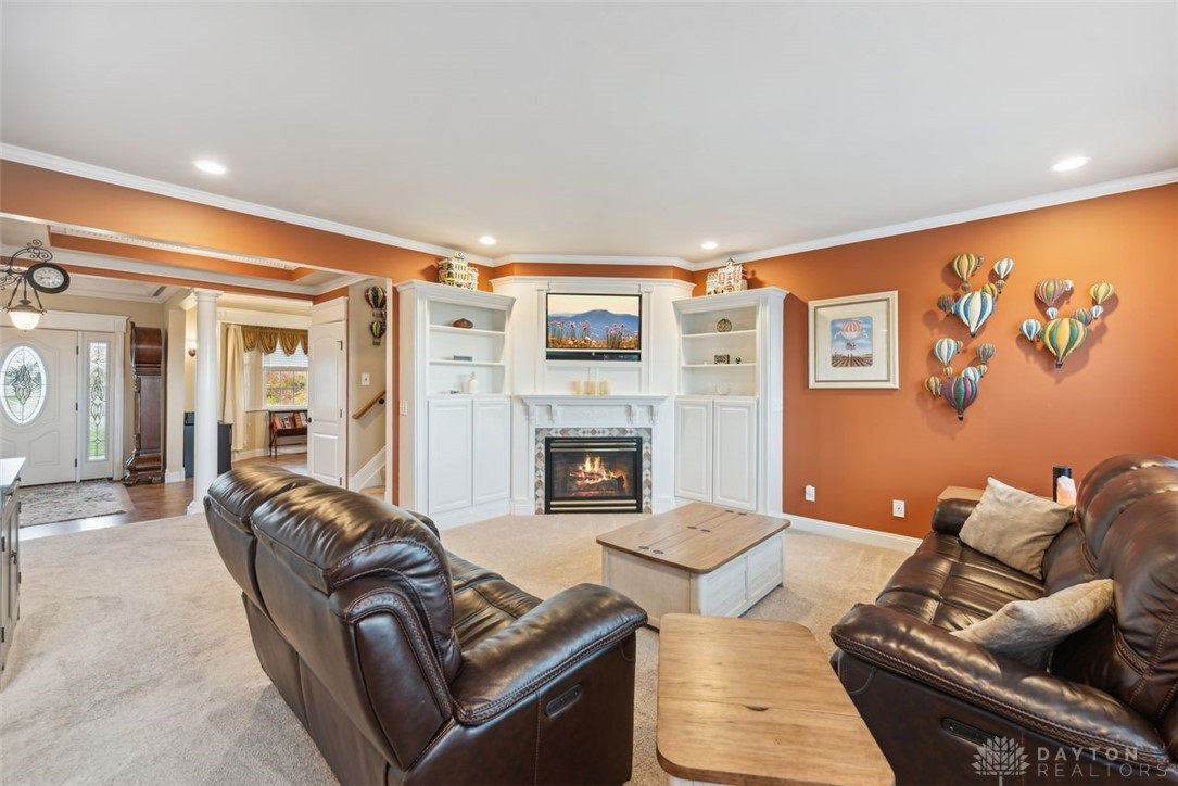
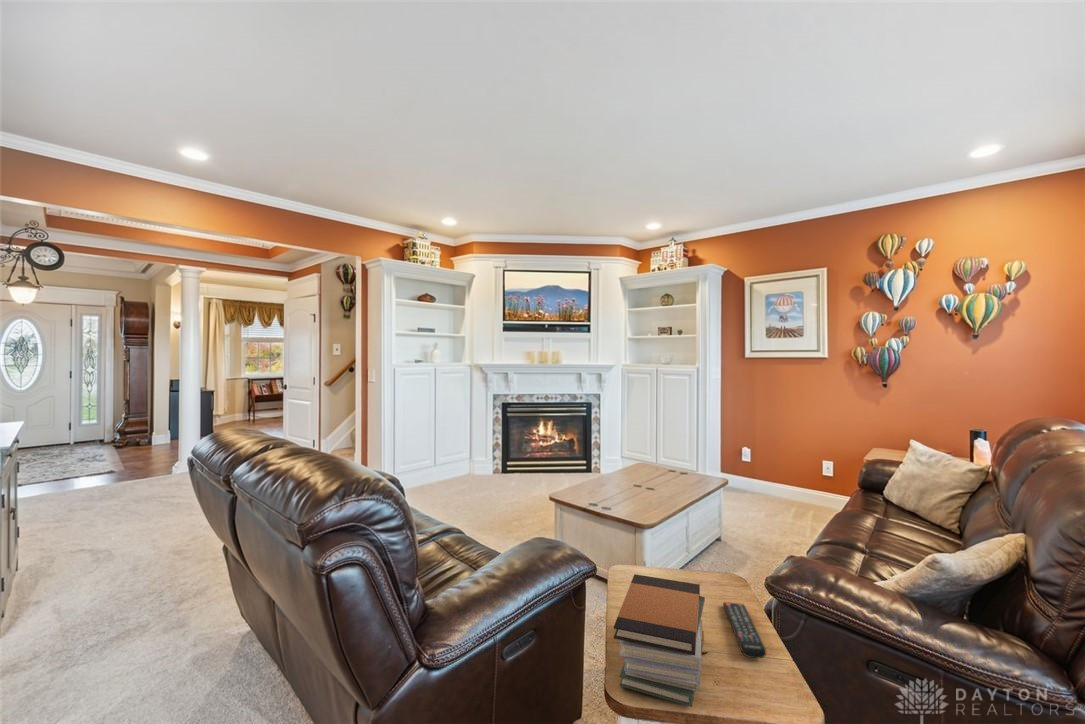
+ remote control (742, 627)
+ book stack (662, 633)
